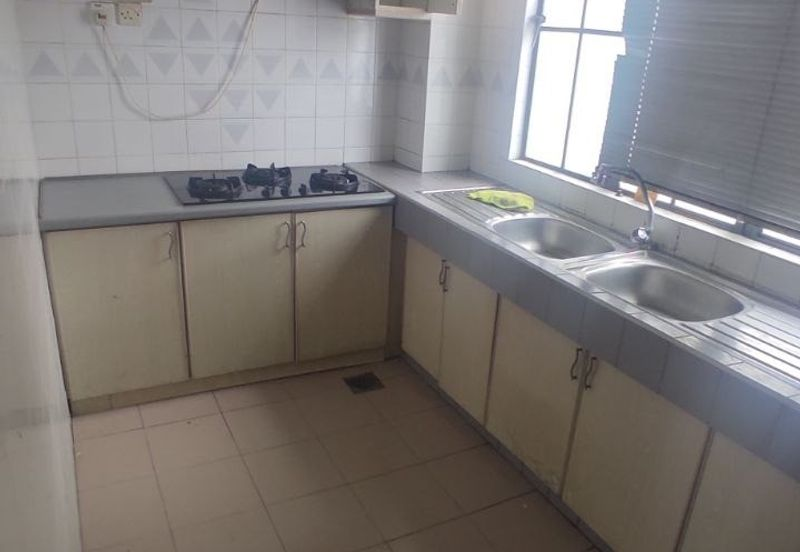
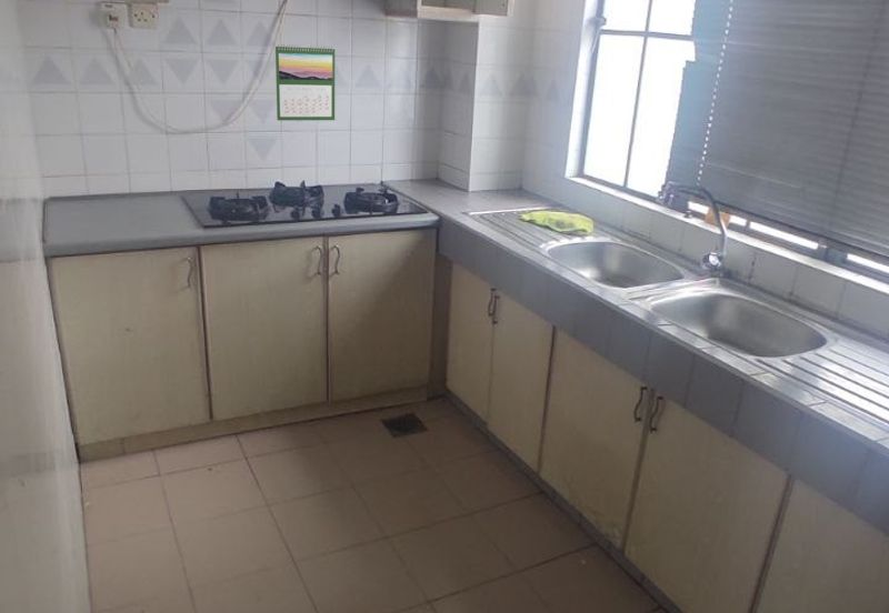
+ calendar (306, 82)
